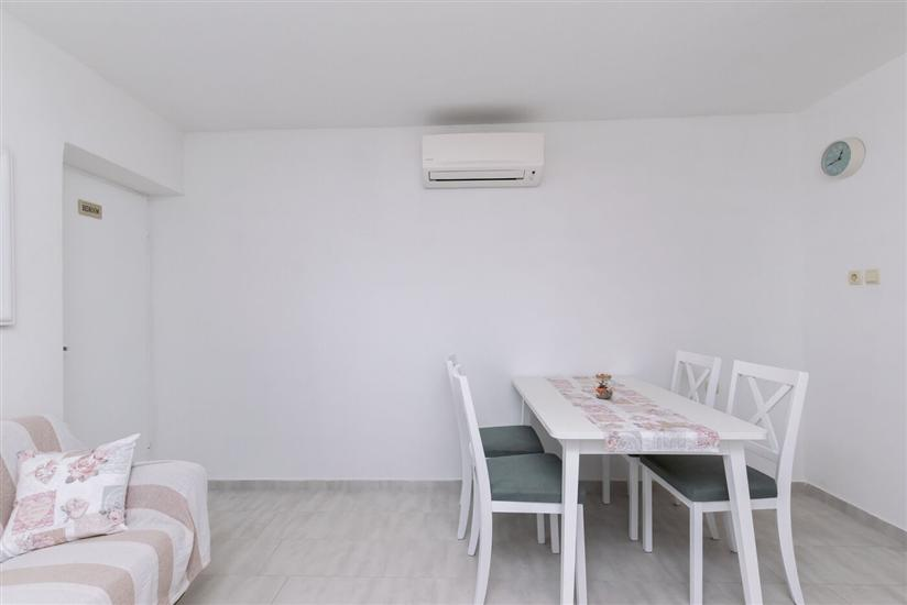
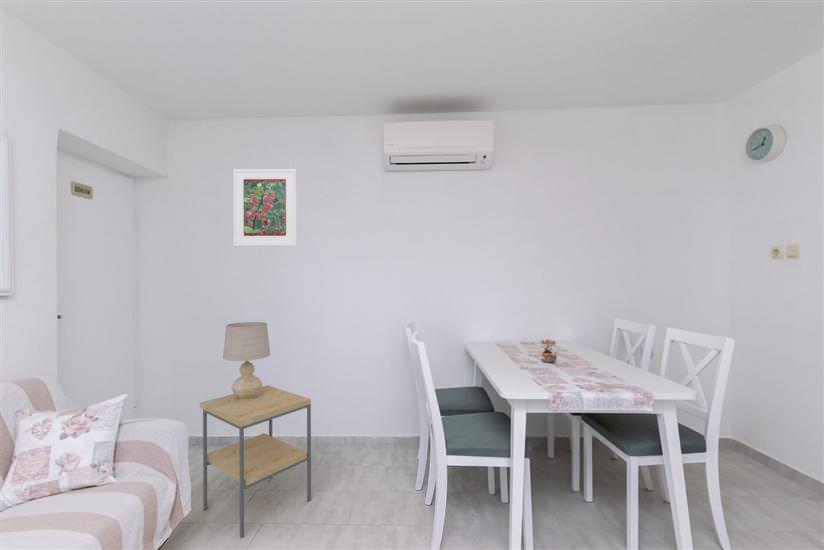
+ side table (256, 452)
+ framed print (265, 207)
+ table lamp (247, 360)
